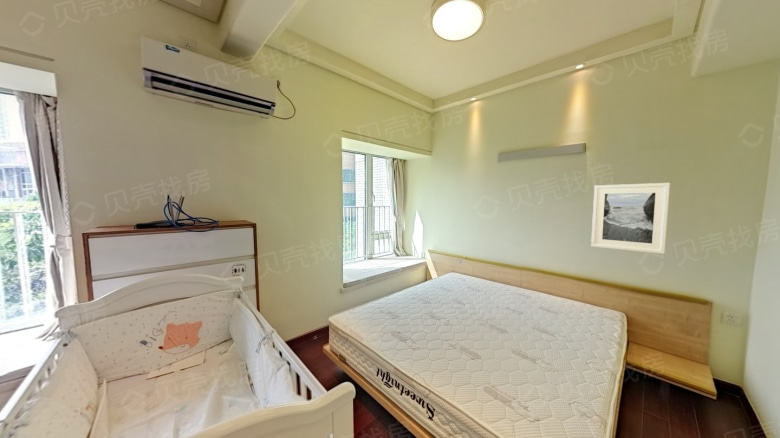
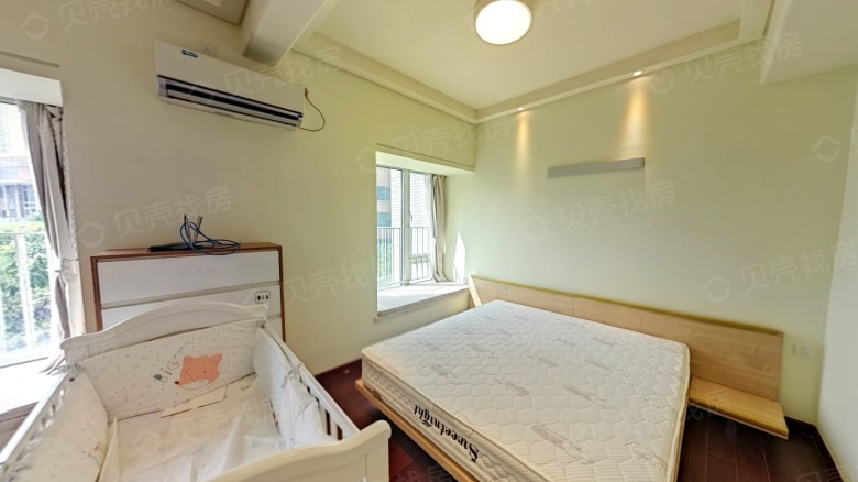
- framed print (627, 217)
